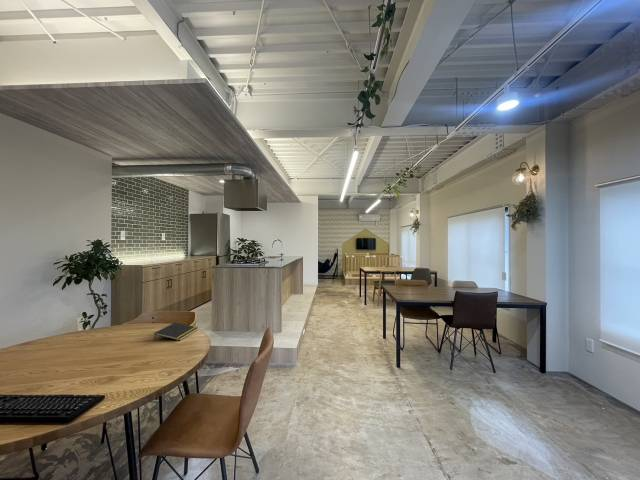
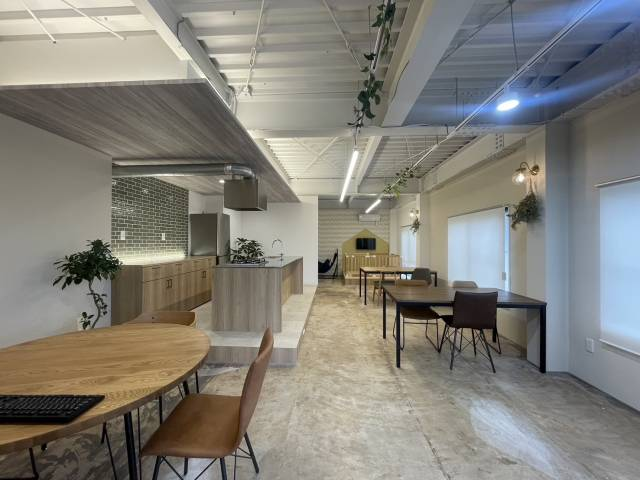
- notepad (177, 330)
